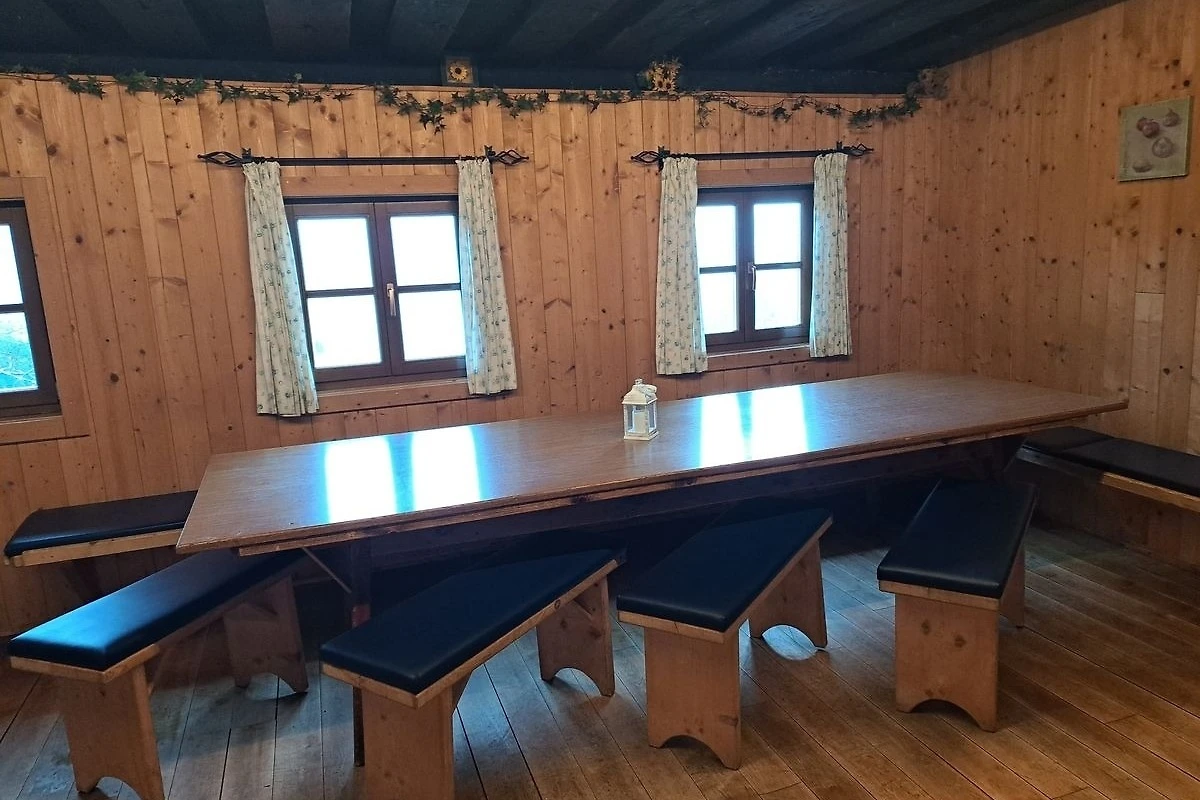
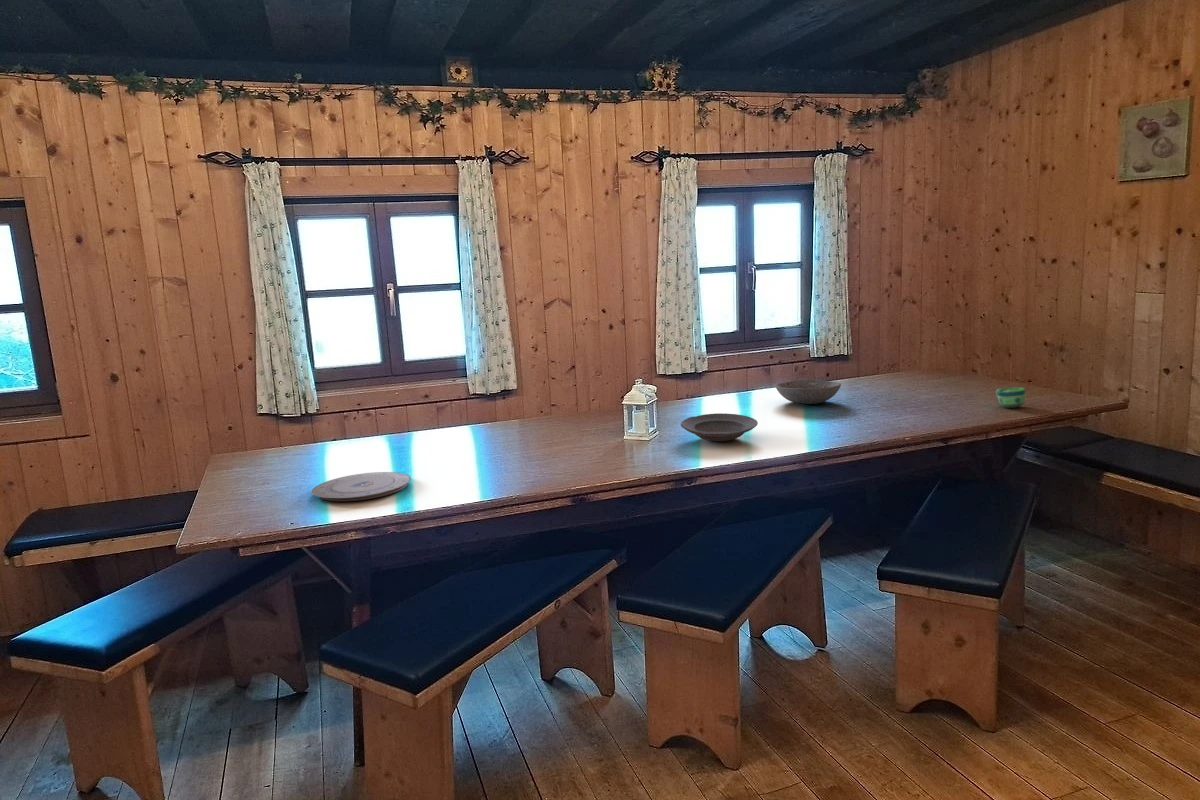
+ bowl (807, 393)
+ plate (719, 429)
+ plate (362, 486)
+ cup (1007, 397)
